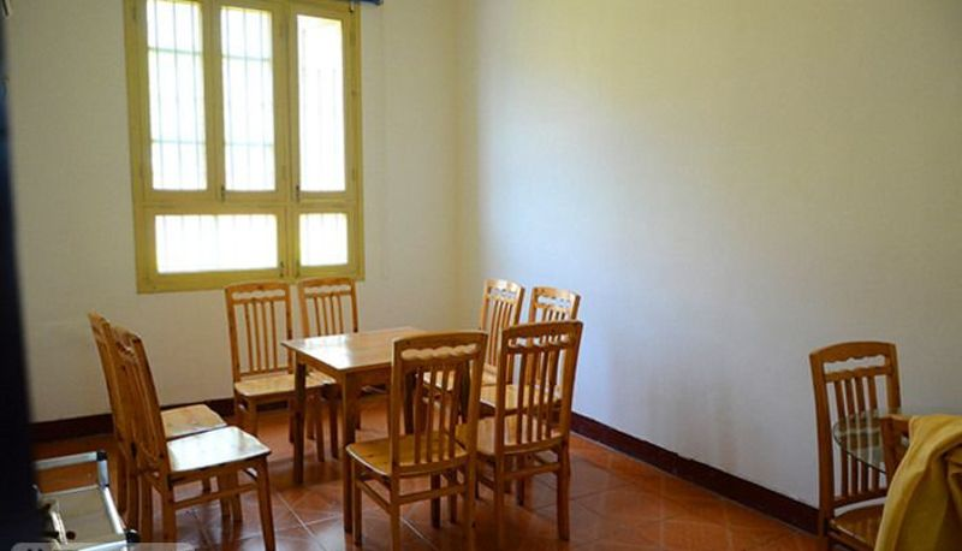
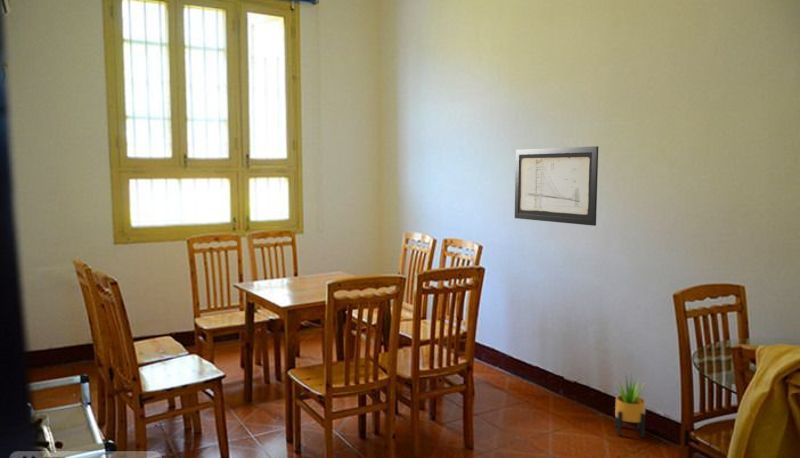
+ potted plant (630, 404)
+ wall art (553, 185)
